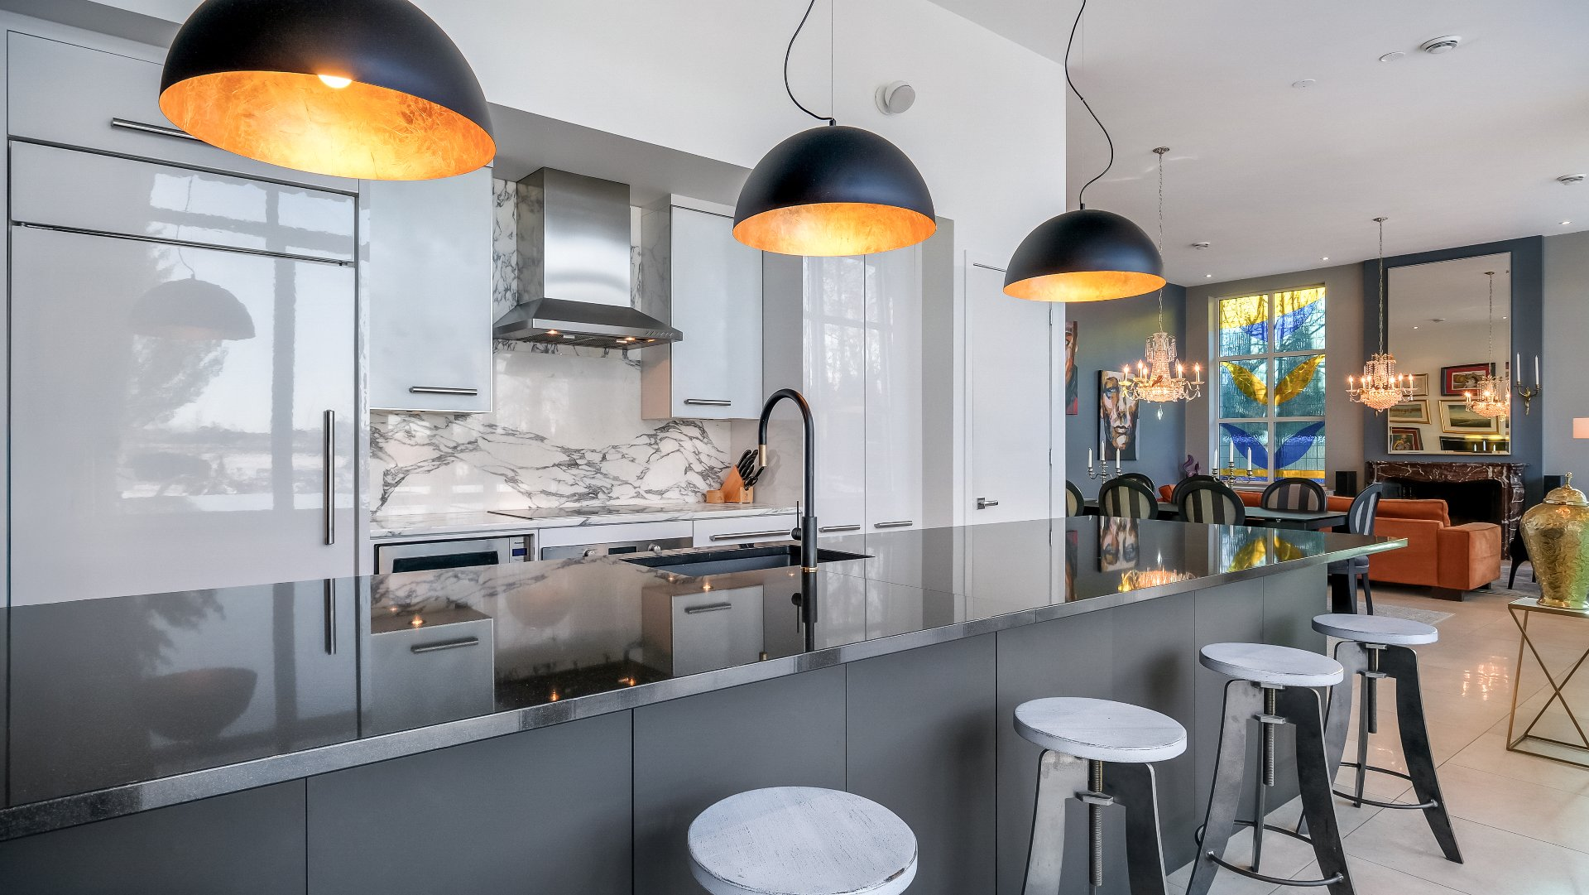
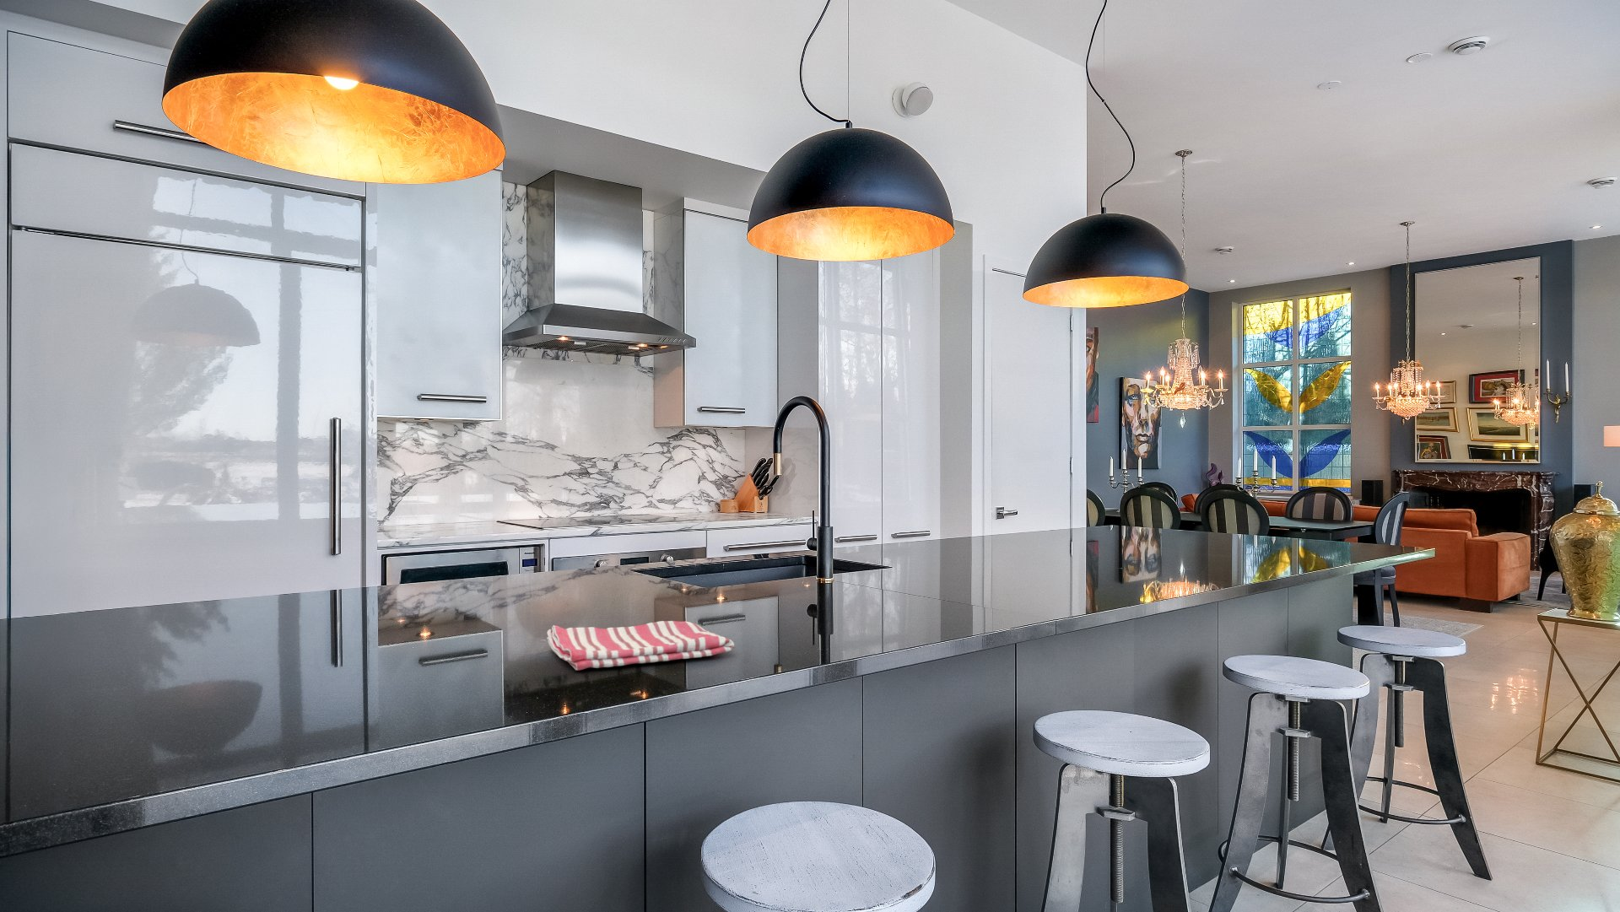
+ dish towel (640, 640)
